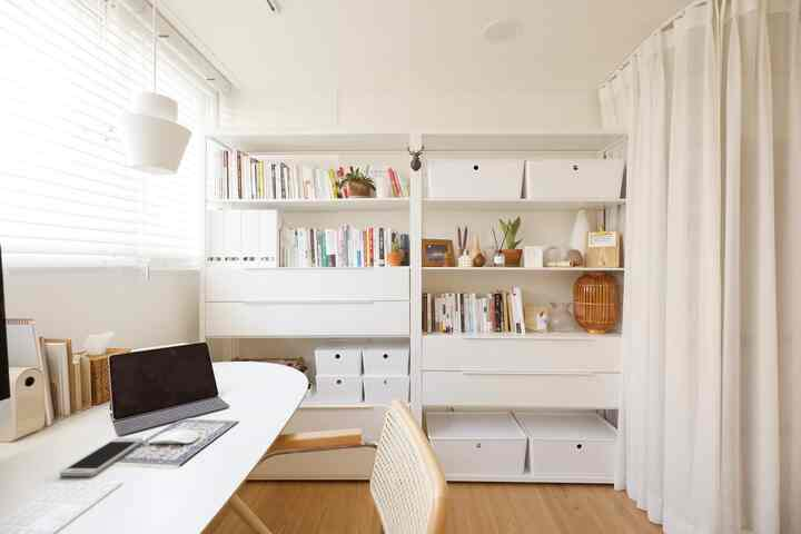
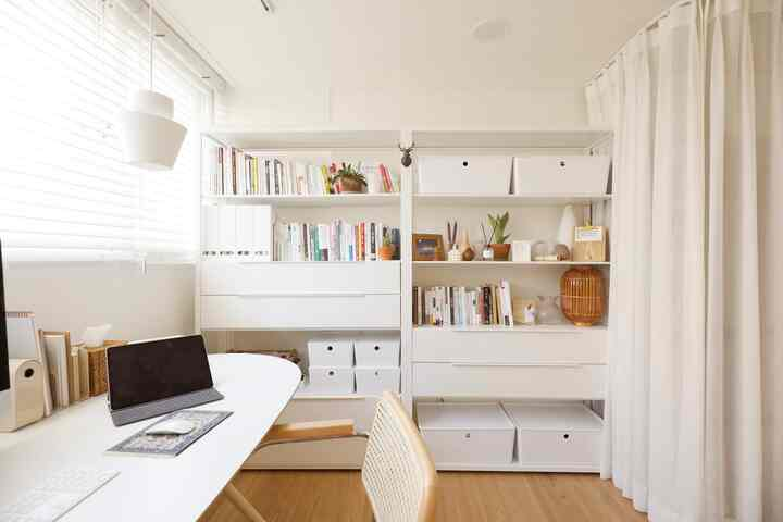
- smartphone (105, 455)
